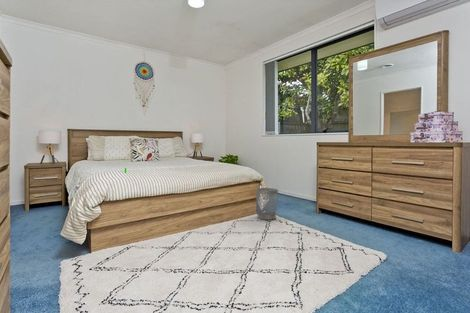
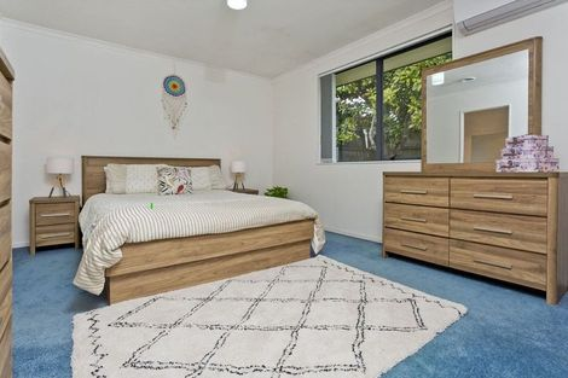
- wastebasket (266, 203)
